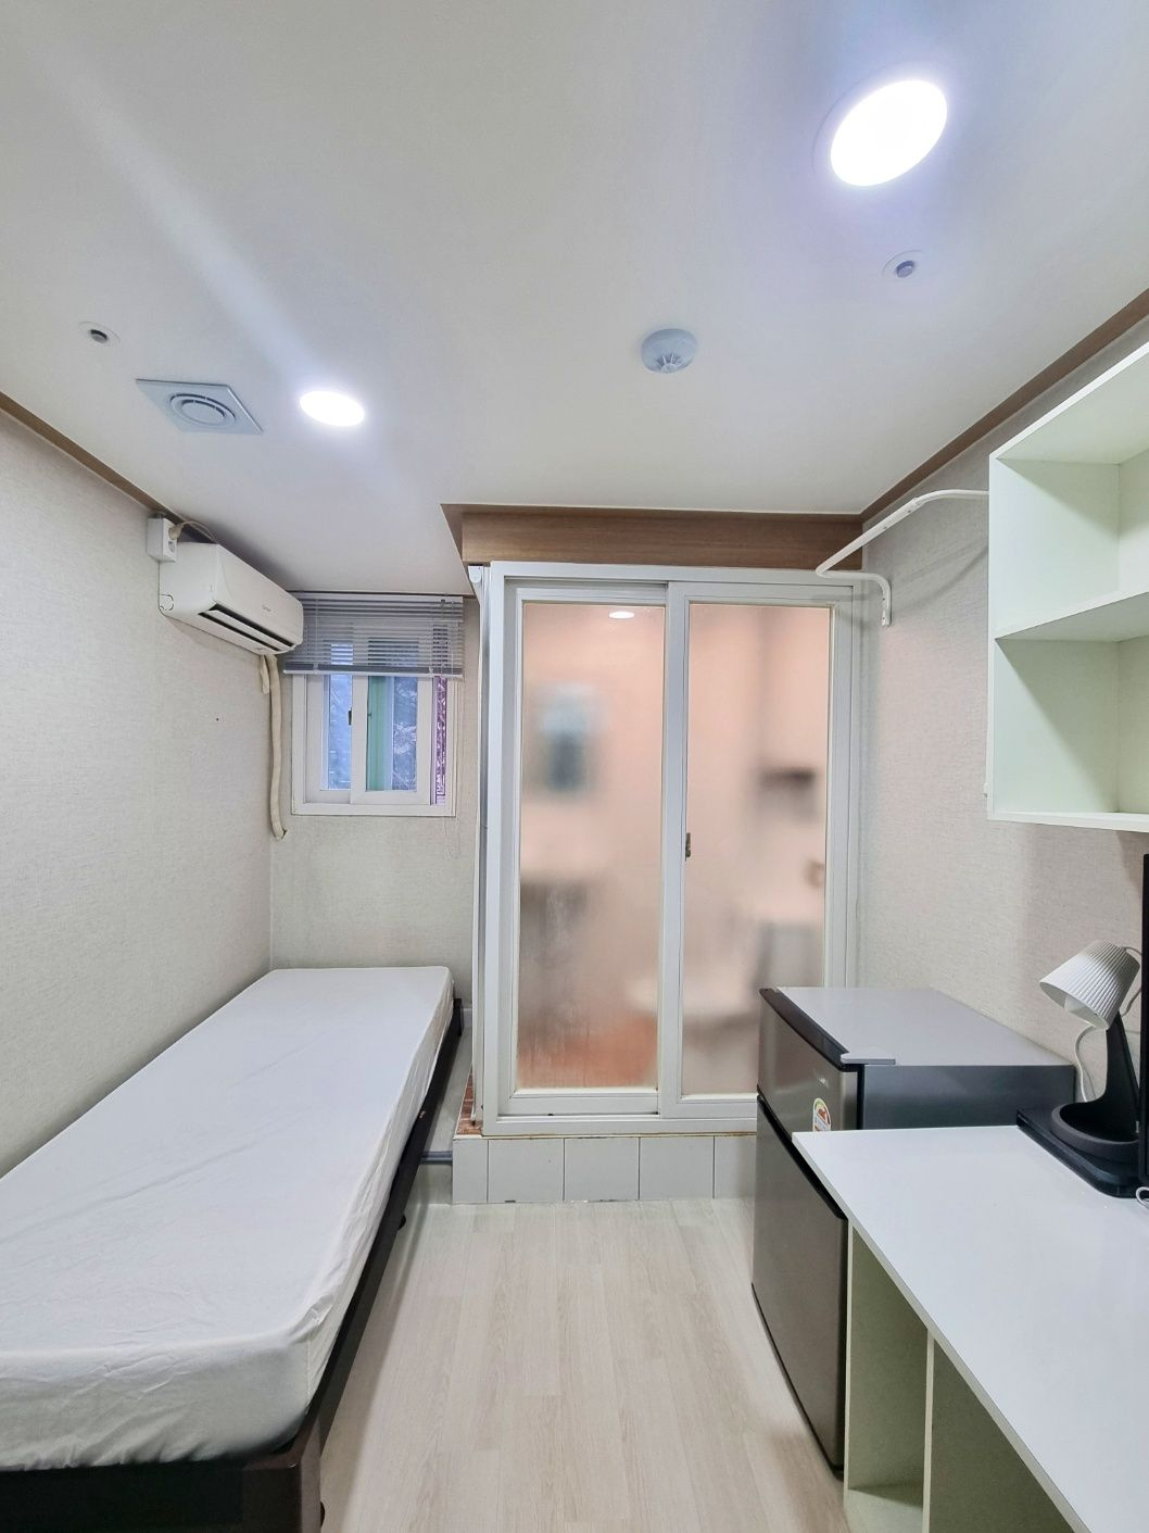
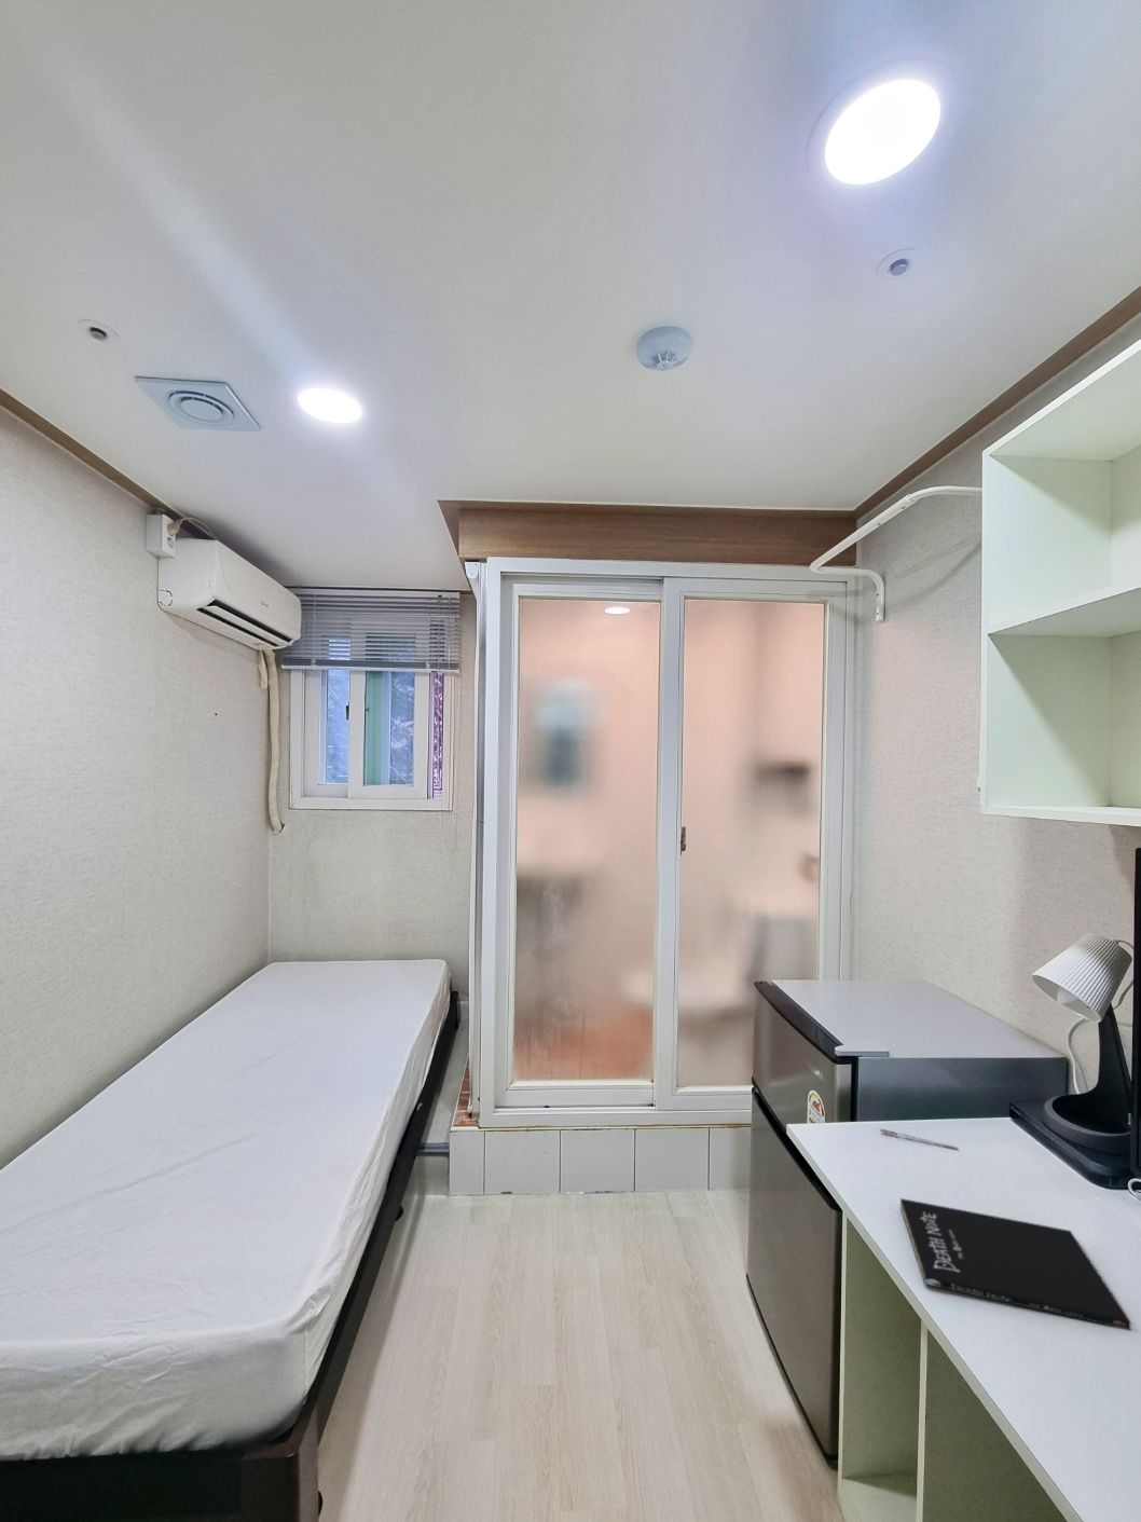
+ pen (918, 1139)
+ notebook (1001, 1257)
